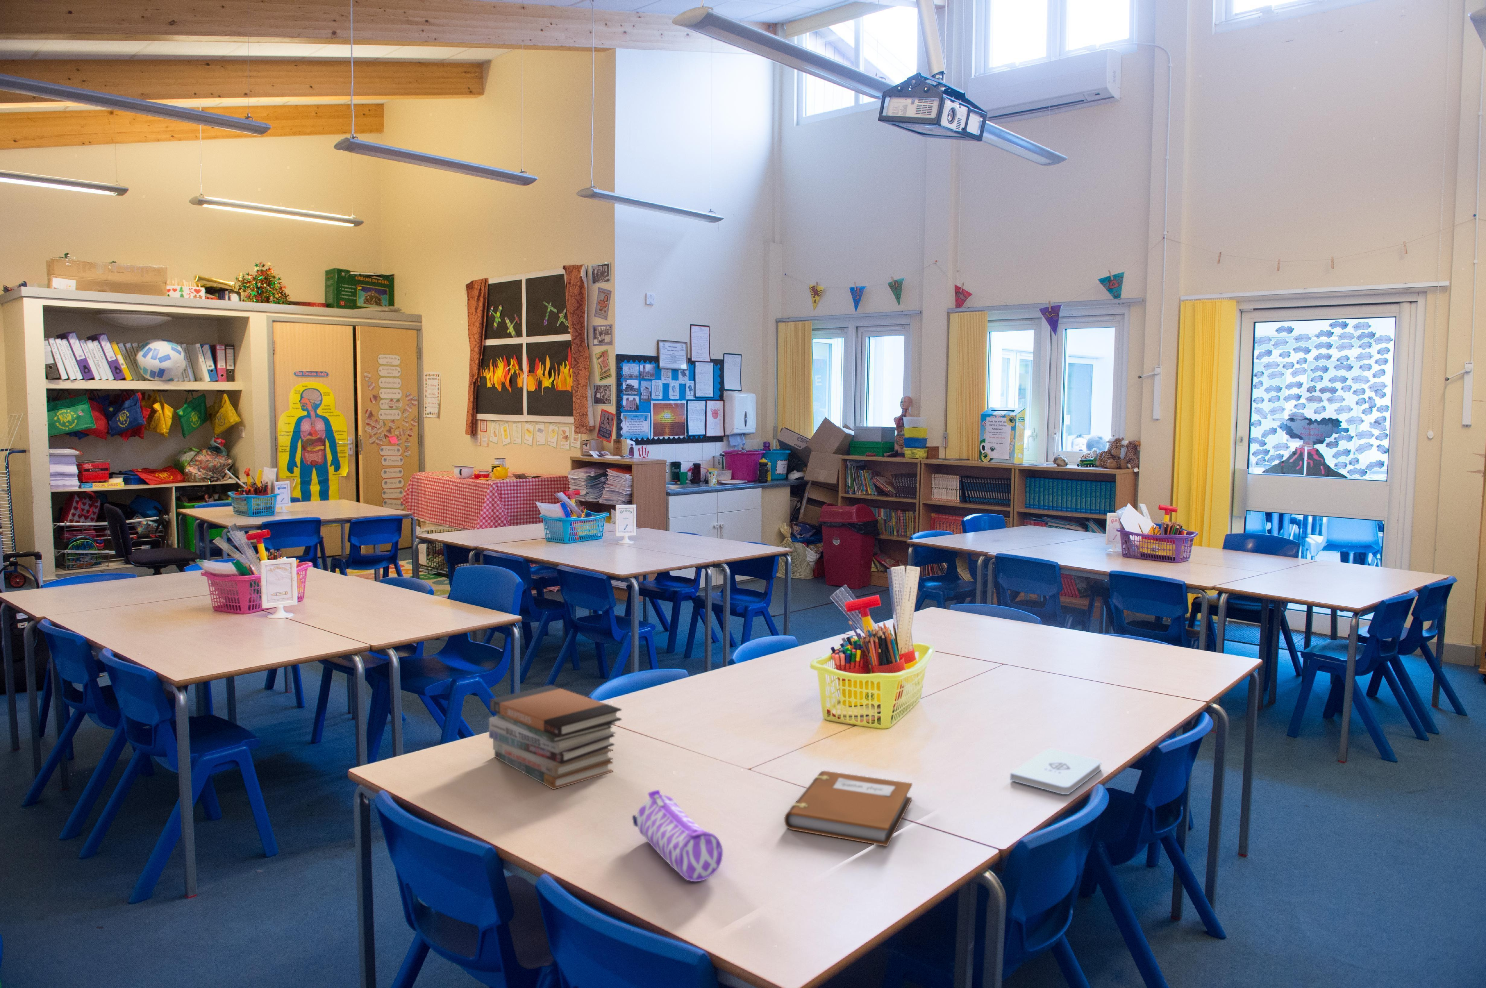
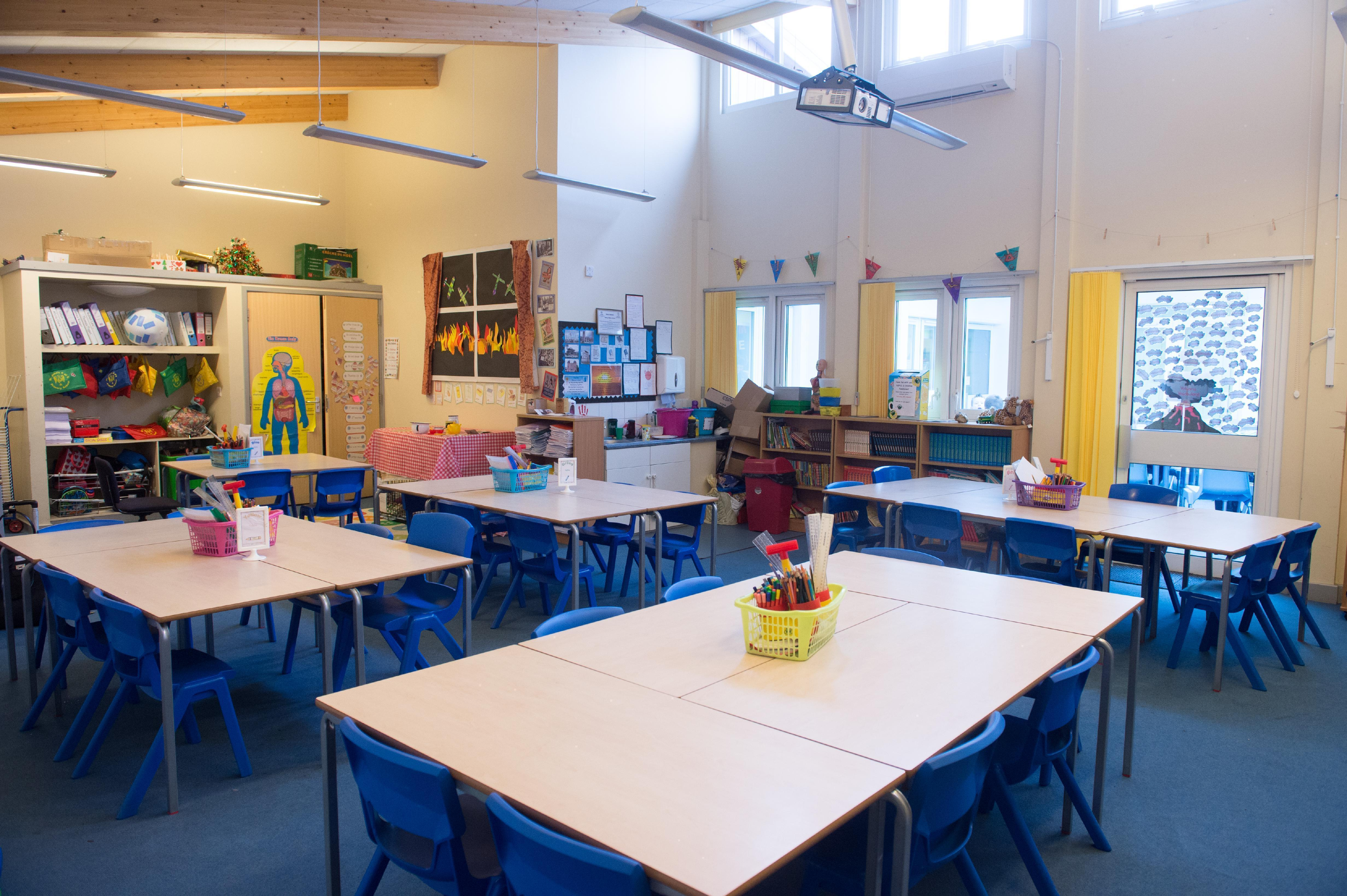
- notebook (851, 804)
- pencil case (678, 834)
- book stack (553, 733)
- notepad (1057, 771)
